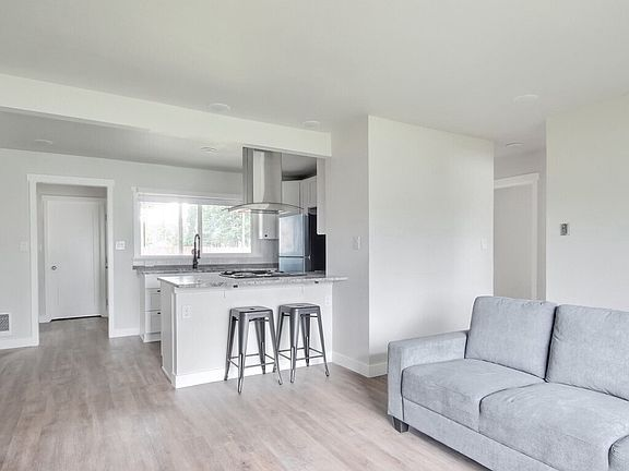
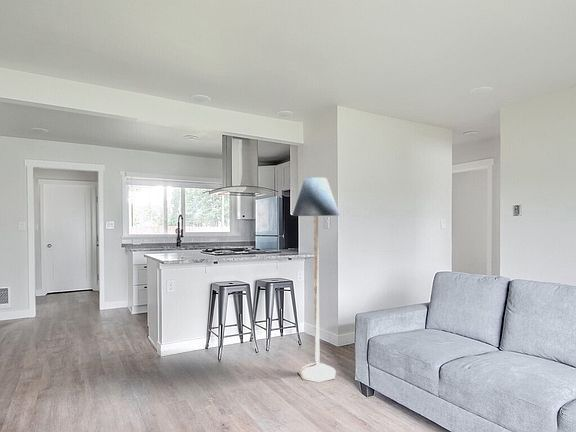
+ floor lamp (316, 276)
